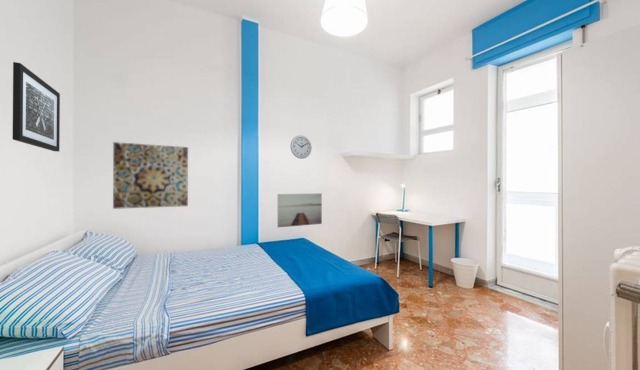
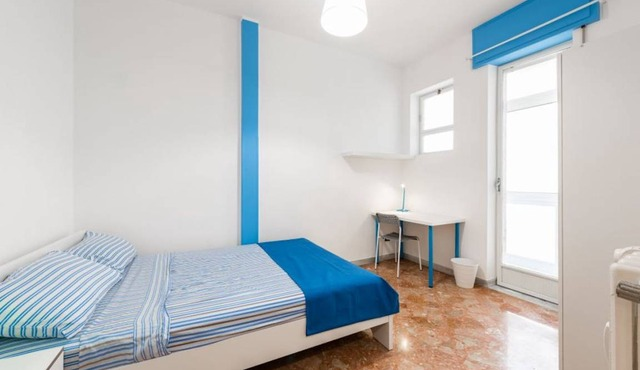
- wall clock (301, 147)
- wall art (300, 209)
- wall art (39, 113)
- wall art (153, 176)
